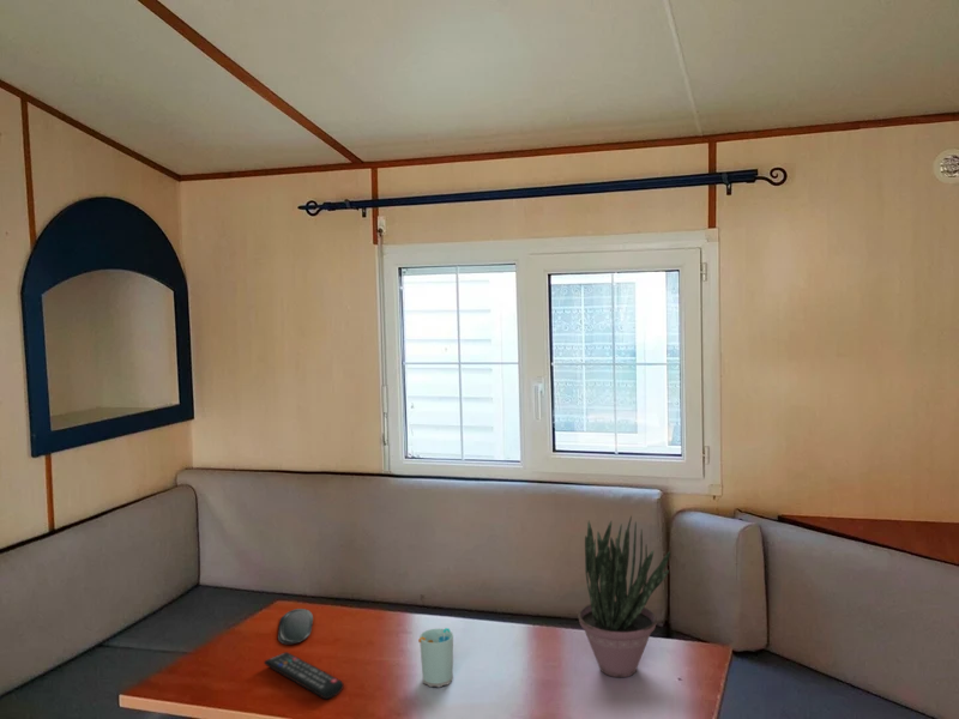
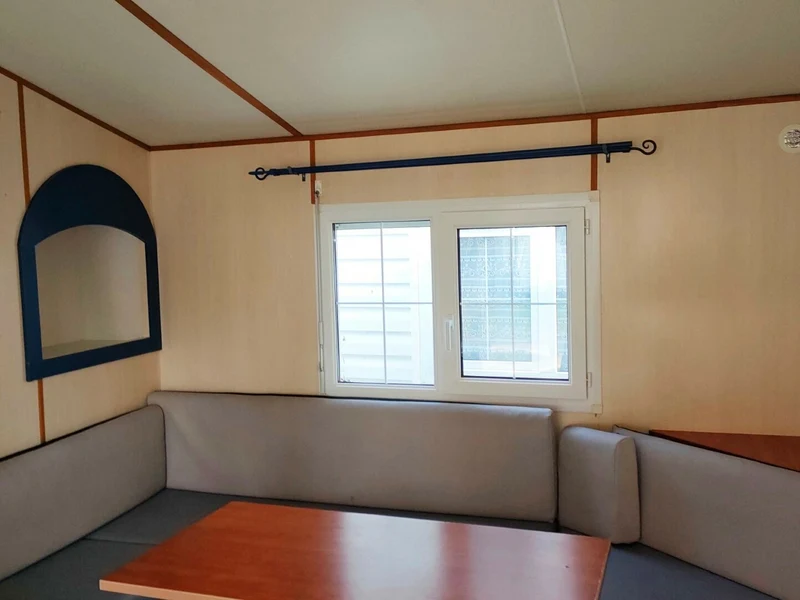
- cup (435, 653)
- remote control (302, 673)
- potted plant (622, 593)
- oval tray (295, 624)
